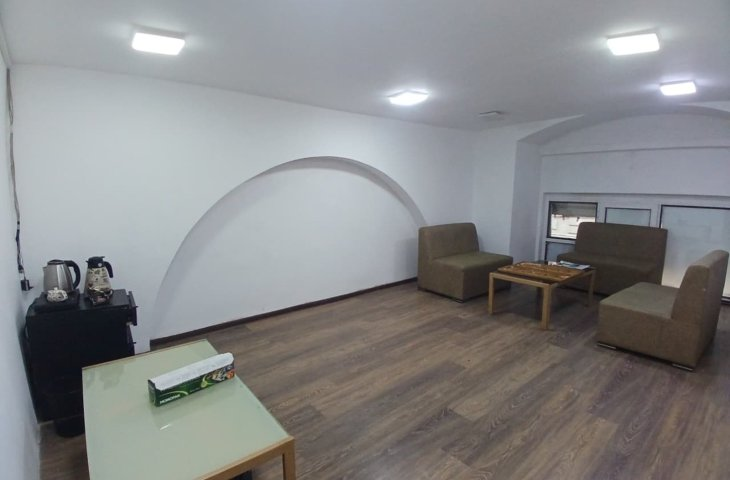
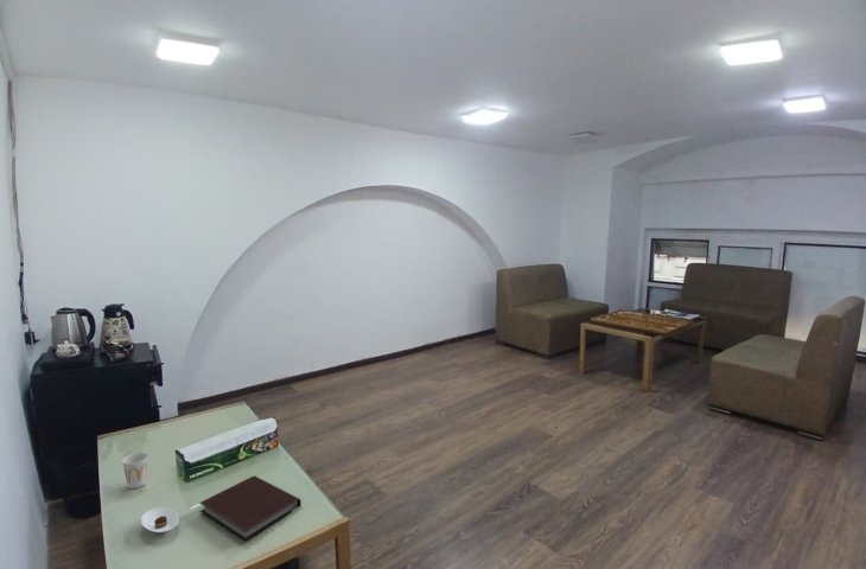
+ saucer (160, 522)
+ cup (135, 471)
+ notebook (250, 504)
